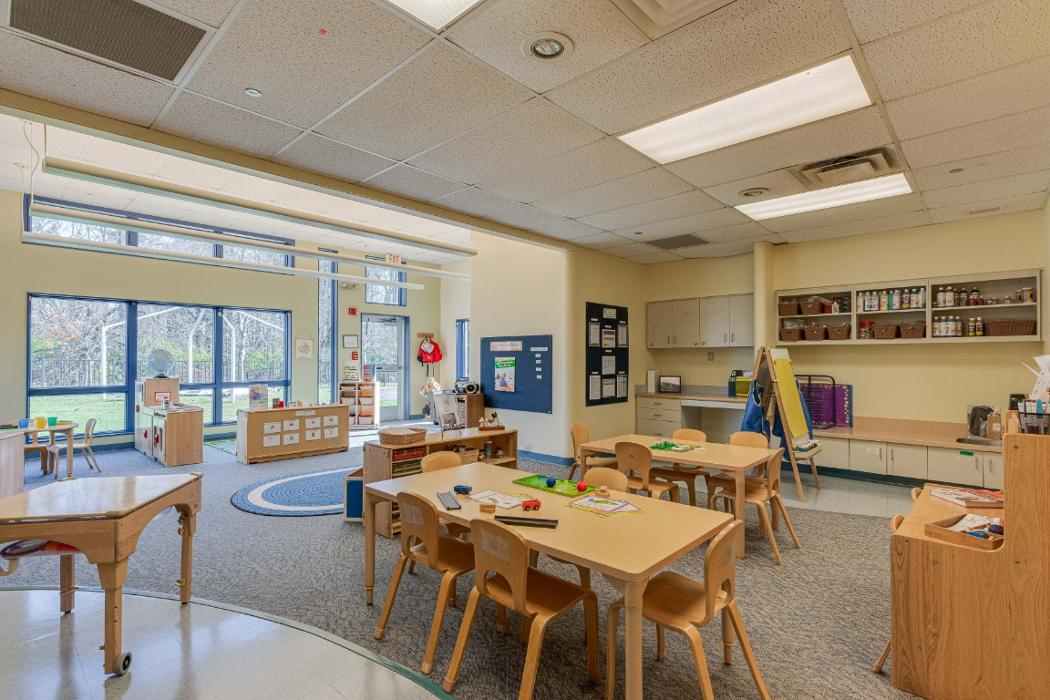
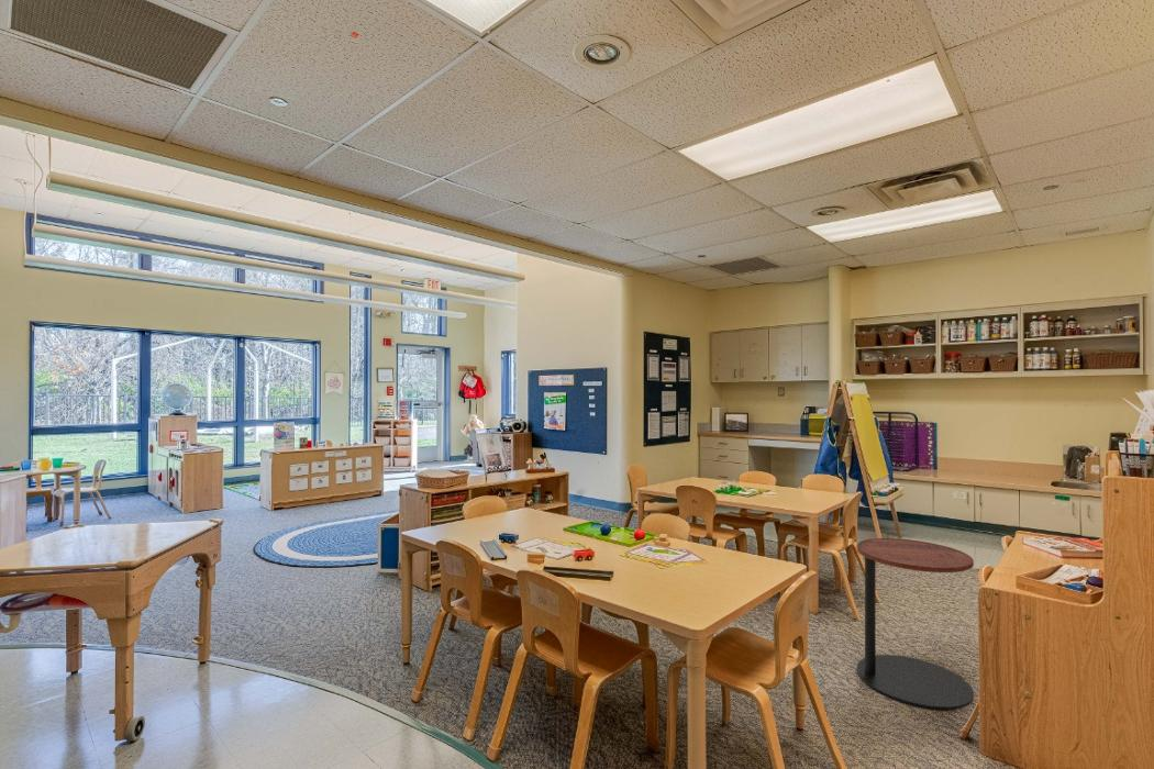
+ side table (875, 615)
